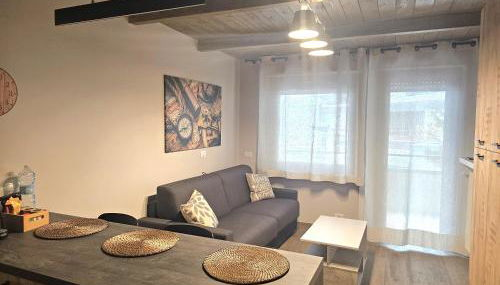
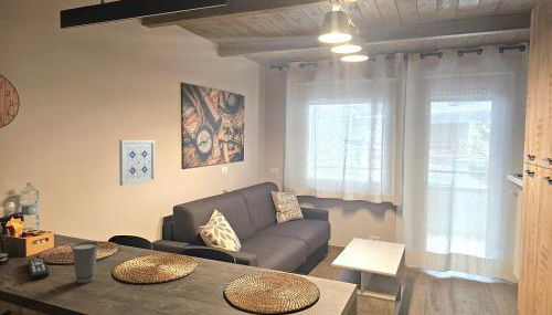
+ cup (85, 263)
+ wall art (138, 161)
+ remote control (38, 267)
